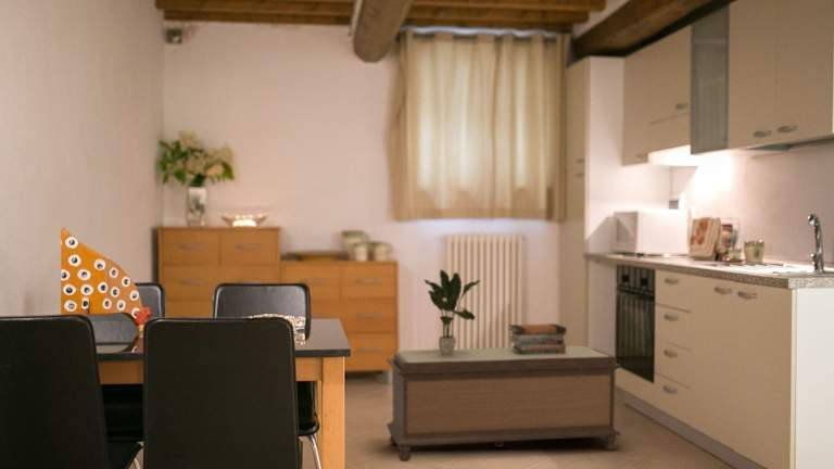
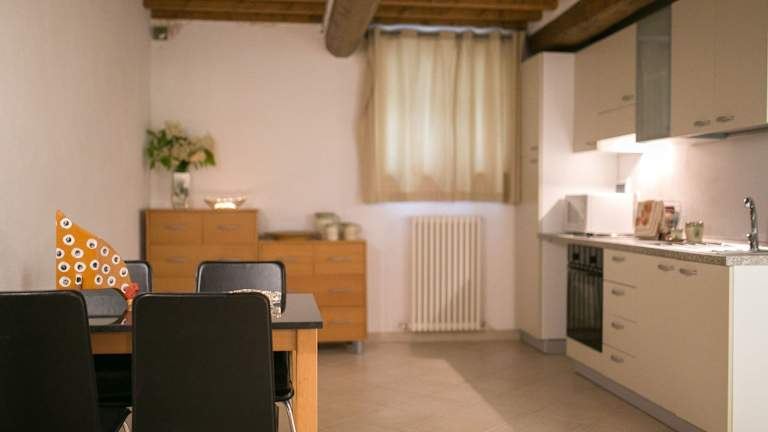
- potted plant (452, 310)
- bench (501, 400)
- book stack (536, 339)
